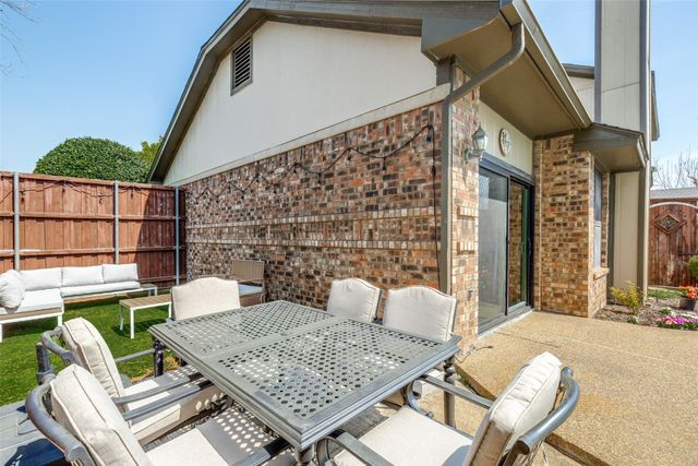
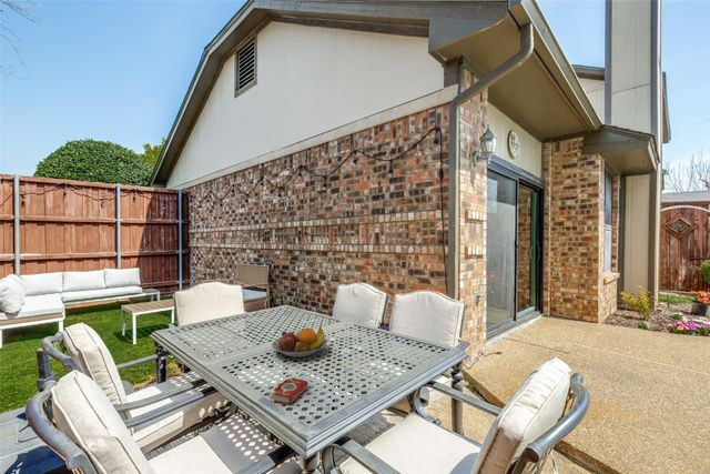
+ fruit bowl (300, 340)
+ book (290, 389)
